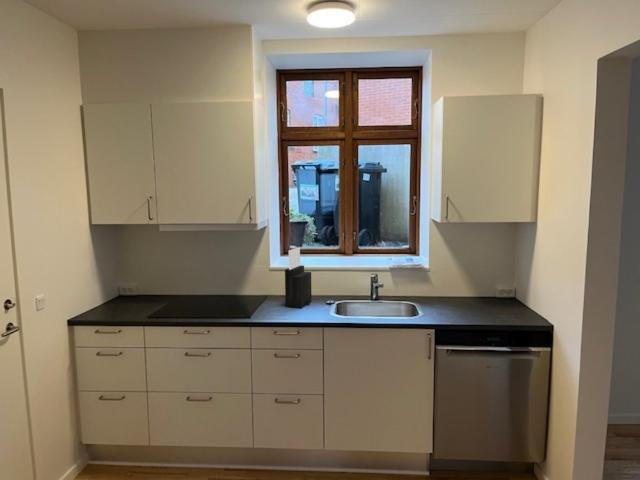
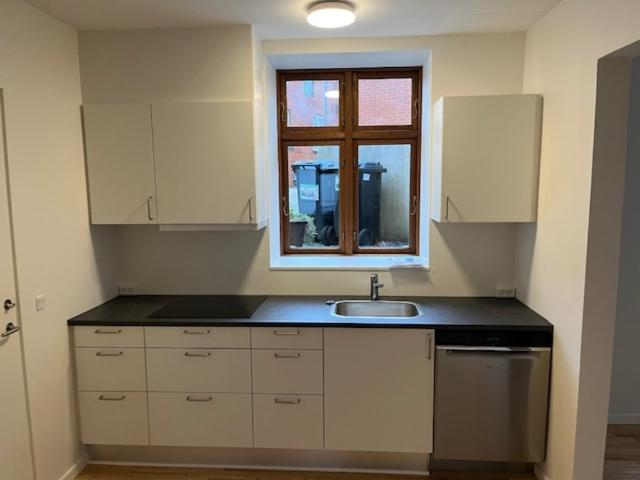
- knife block (300, 276)
